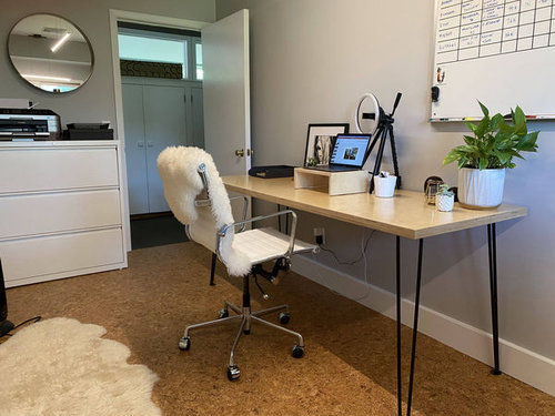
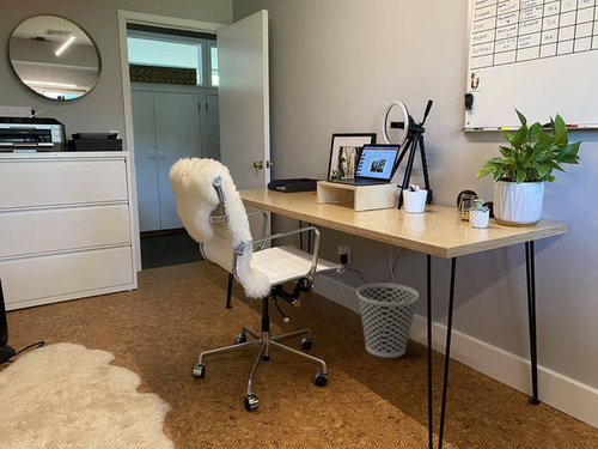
+ wastebasket (386, 320)
